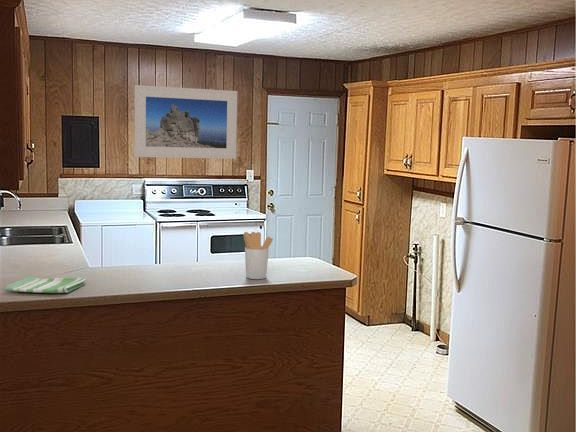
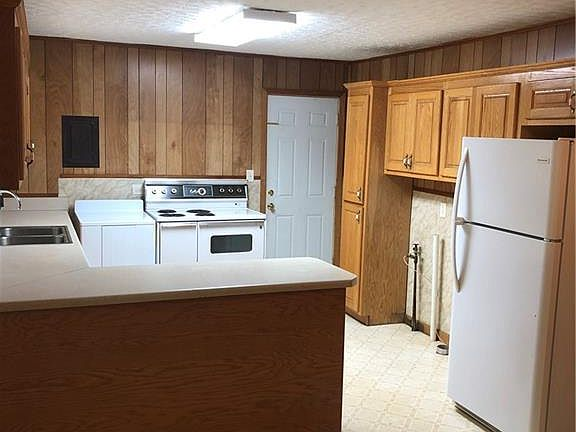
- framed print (187, 123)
- utensil holder (255, 254)
- dish towel (46, 284)
